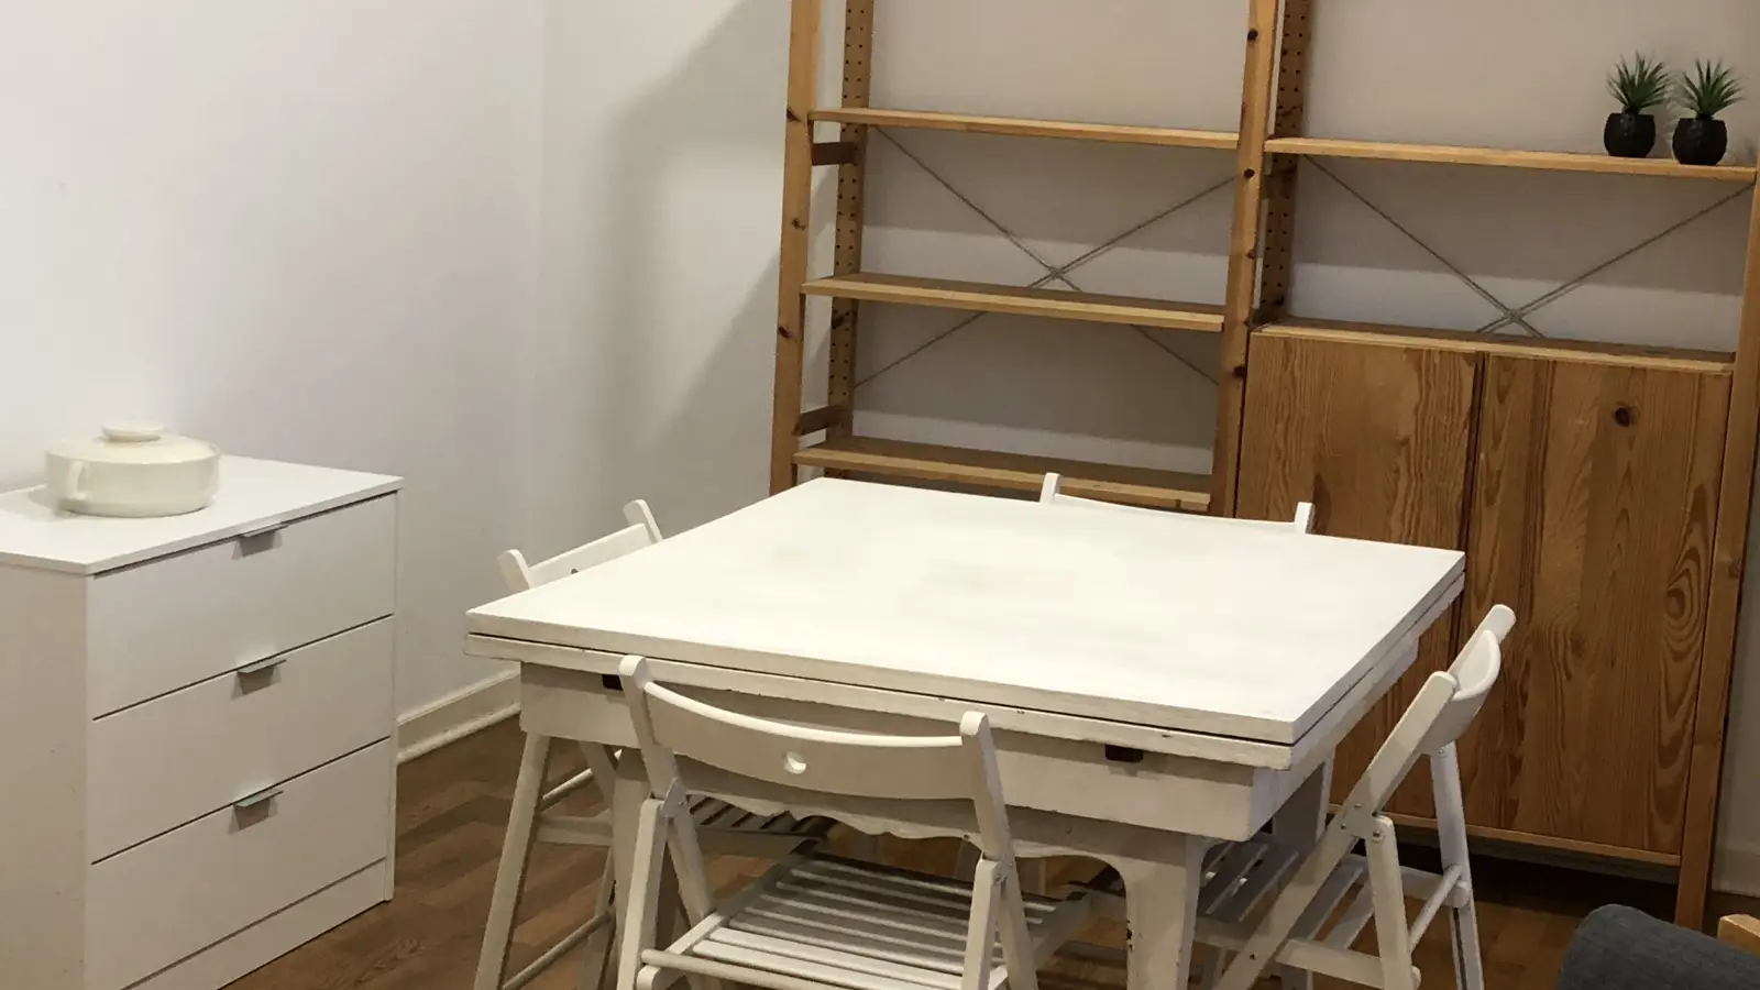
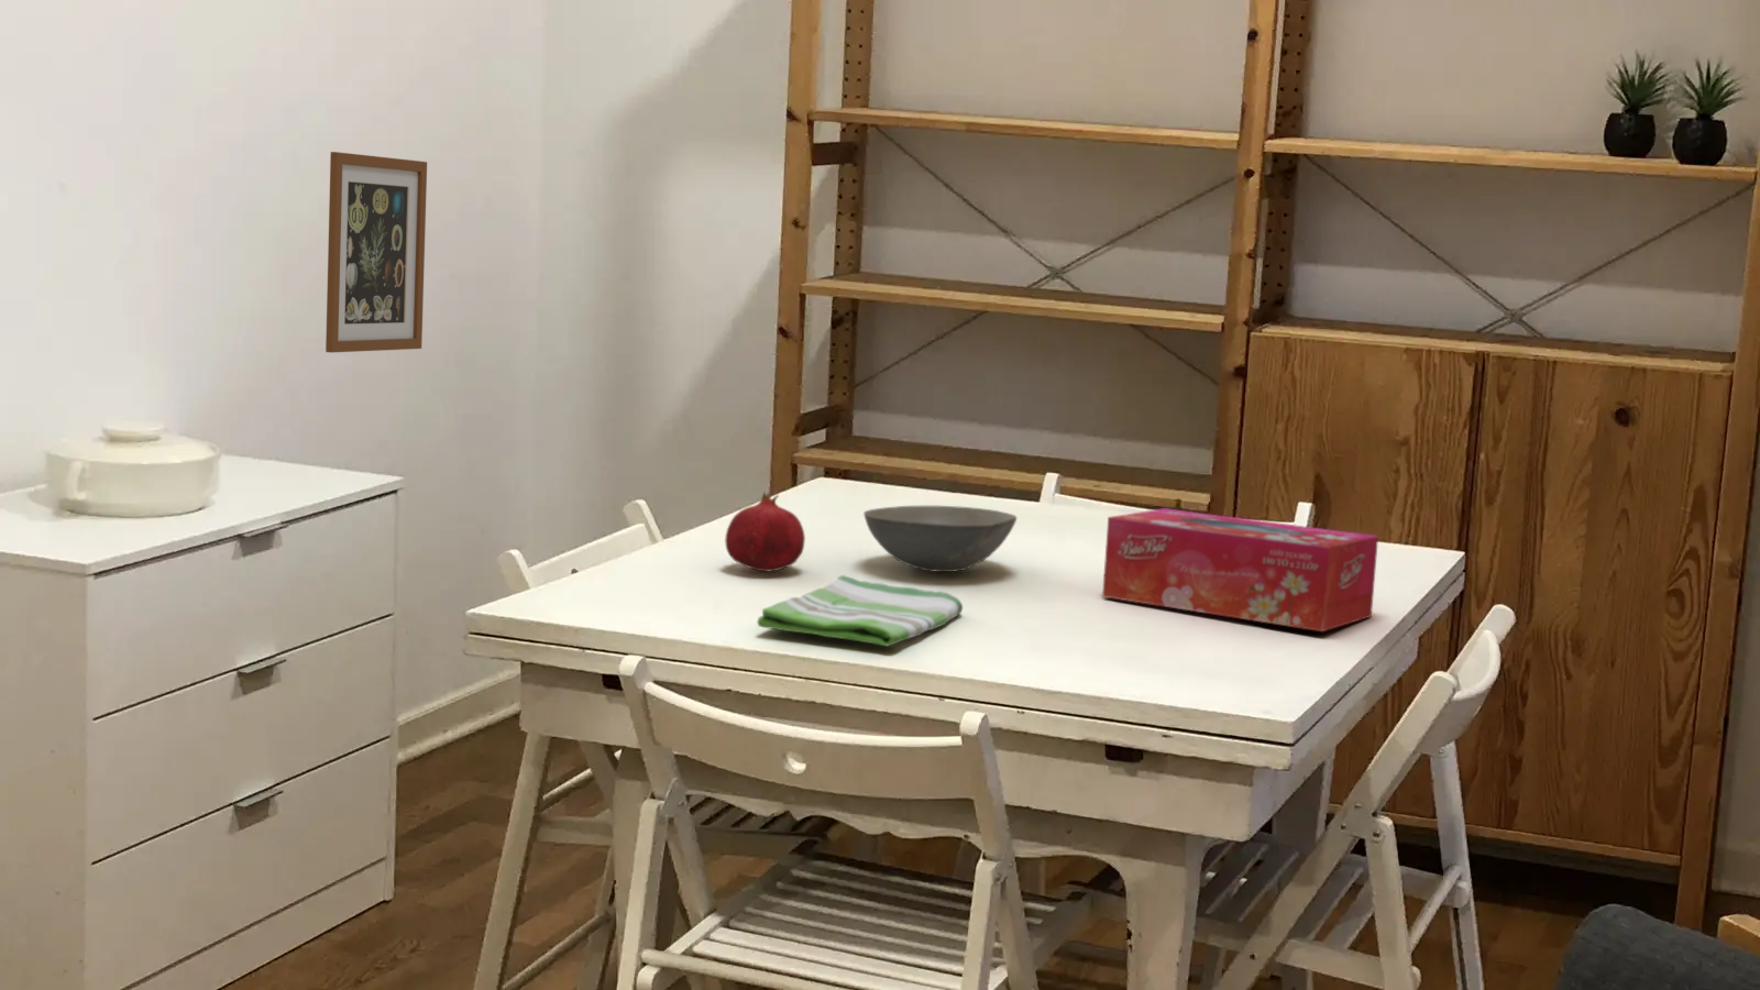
+ soup bowl (938, 540)
+ tissue box (1239, 567)
+ dish towel (863, 608)
+ wall art (377, 254)
+ fruit (765, 531)
